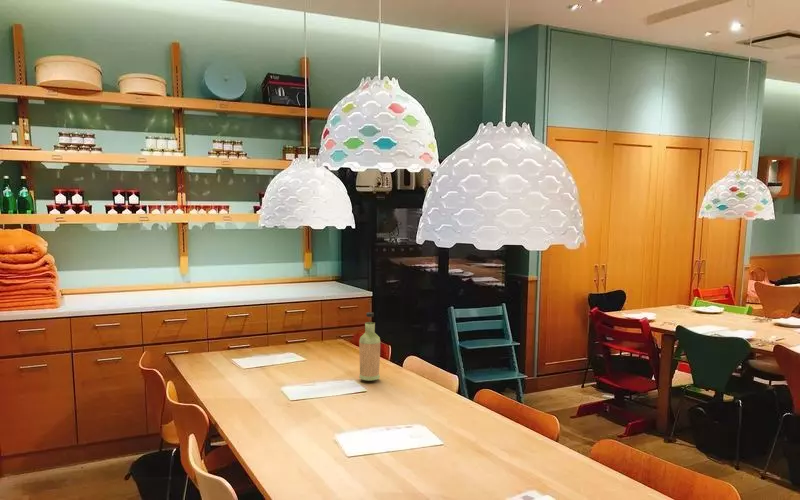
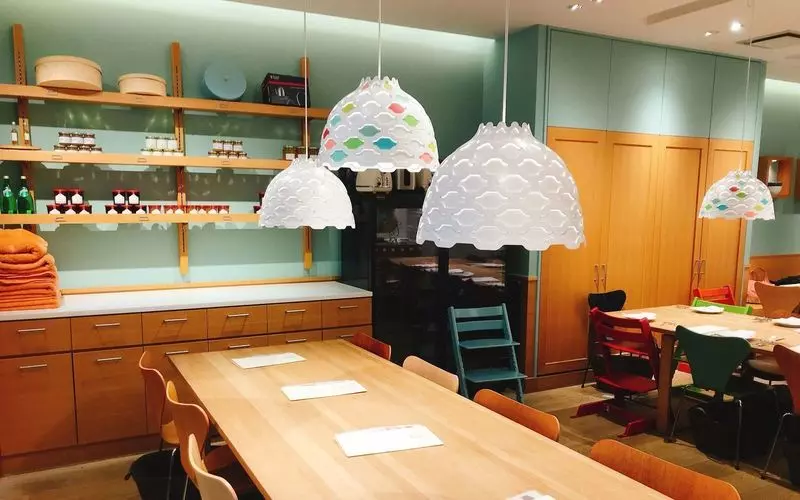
- bottle (369, 346)
